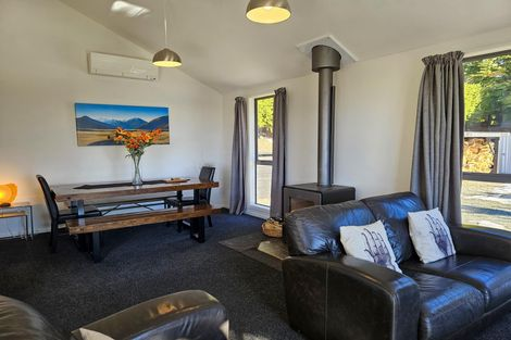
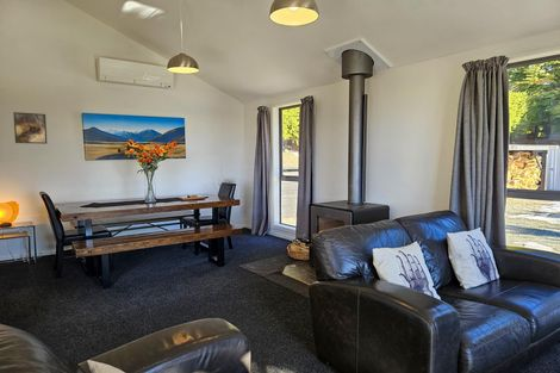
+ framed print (30, 128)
